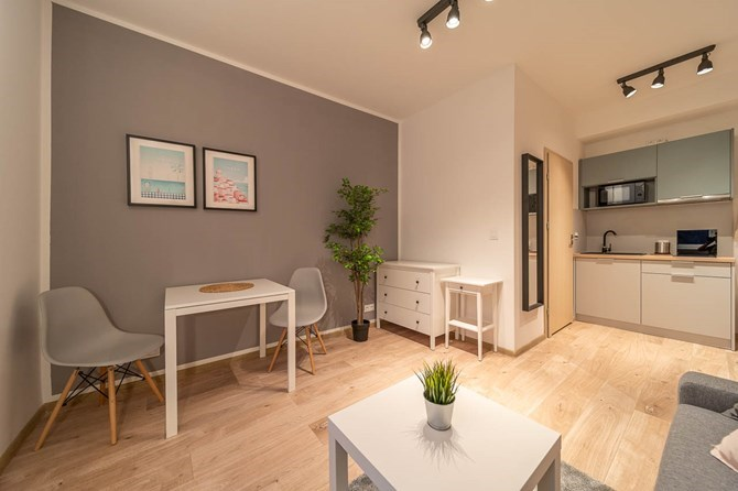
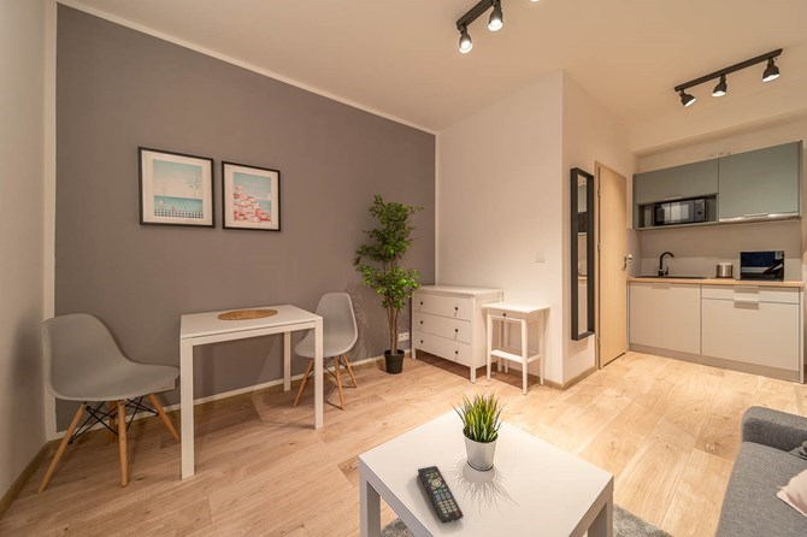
+ remote control (437, 490)
